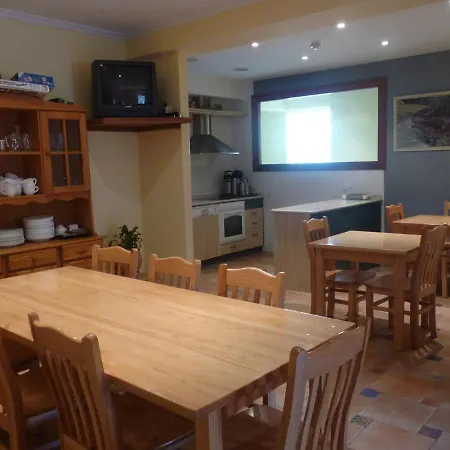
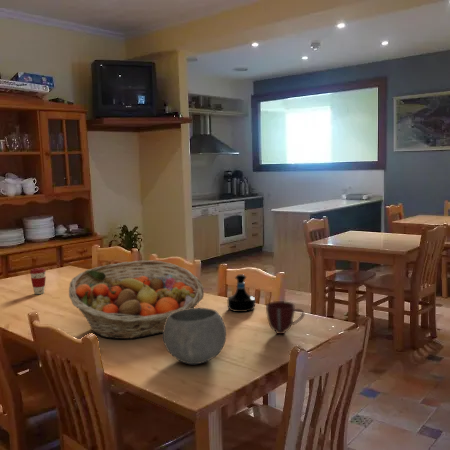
+ coffee cup (38, 281)
+ fruit basket (138, 297)
+ mug (285, 319)
+ bowl (194, 336)
+ tequila bottle (241, 291)
